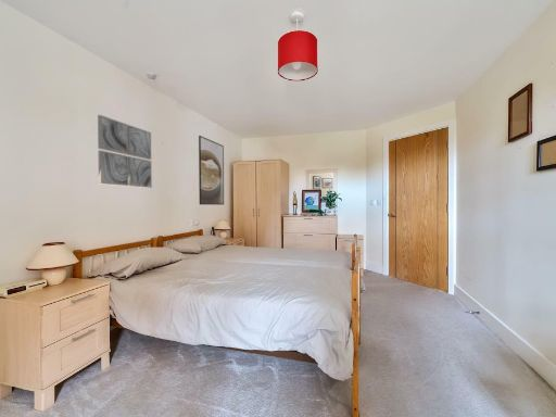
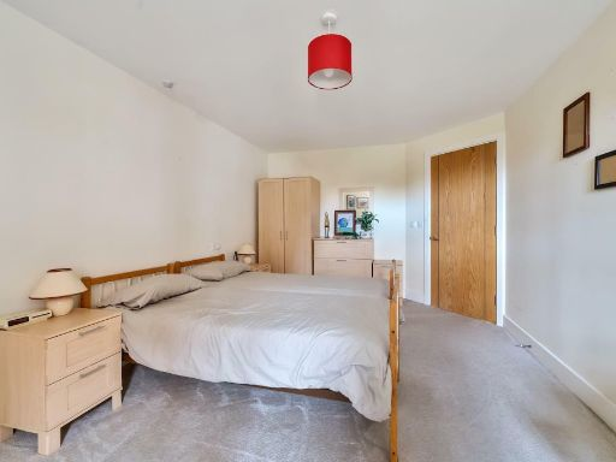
- wall art (127, 154)
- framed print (212, 173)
